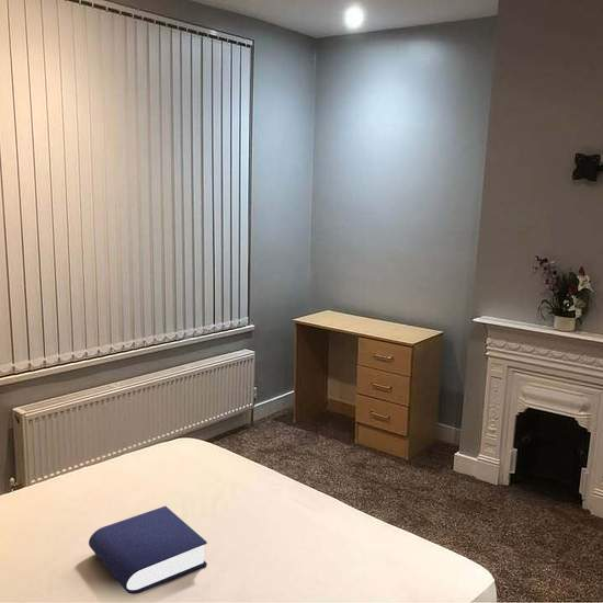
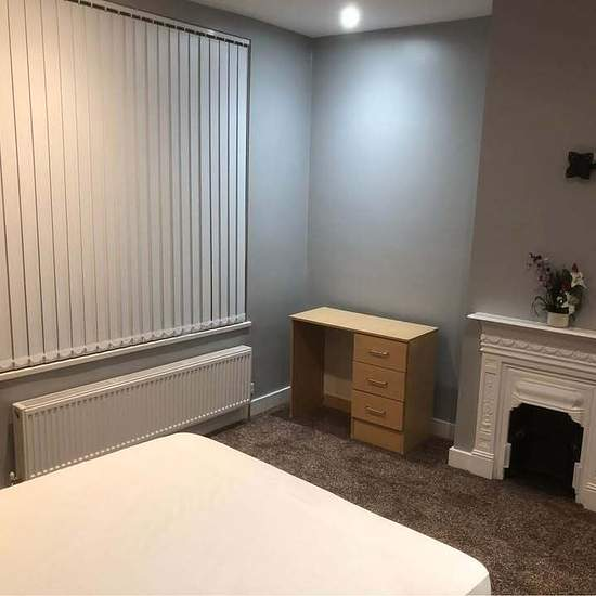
- book (147, 548)
